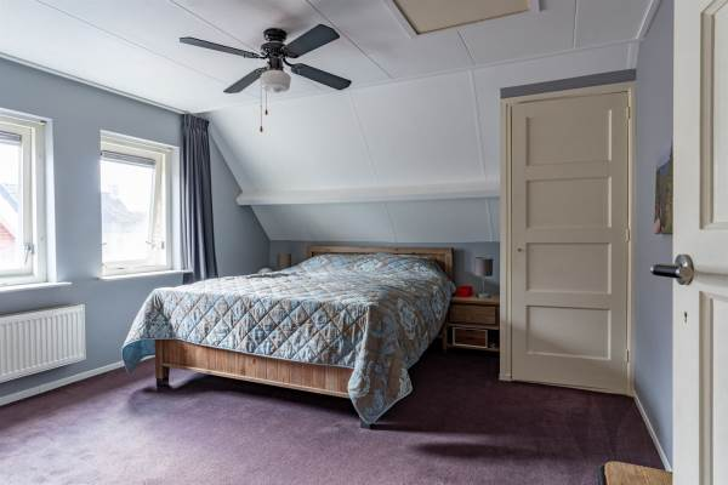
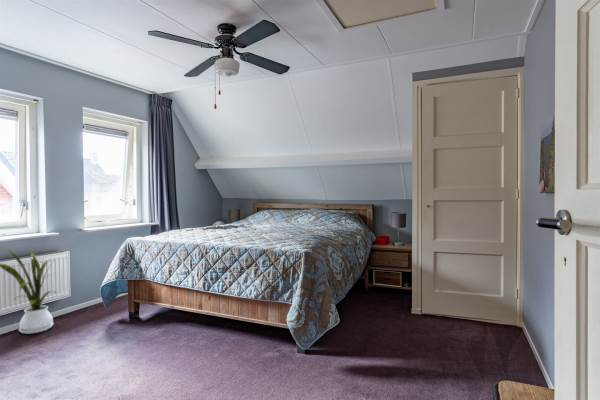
+ house plant (31, 288)
